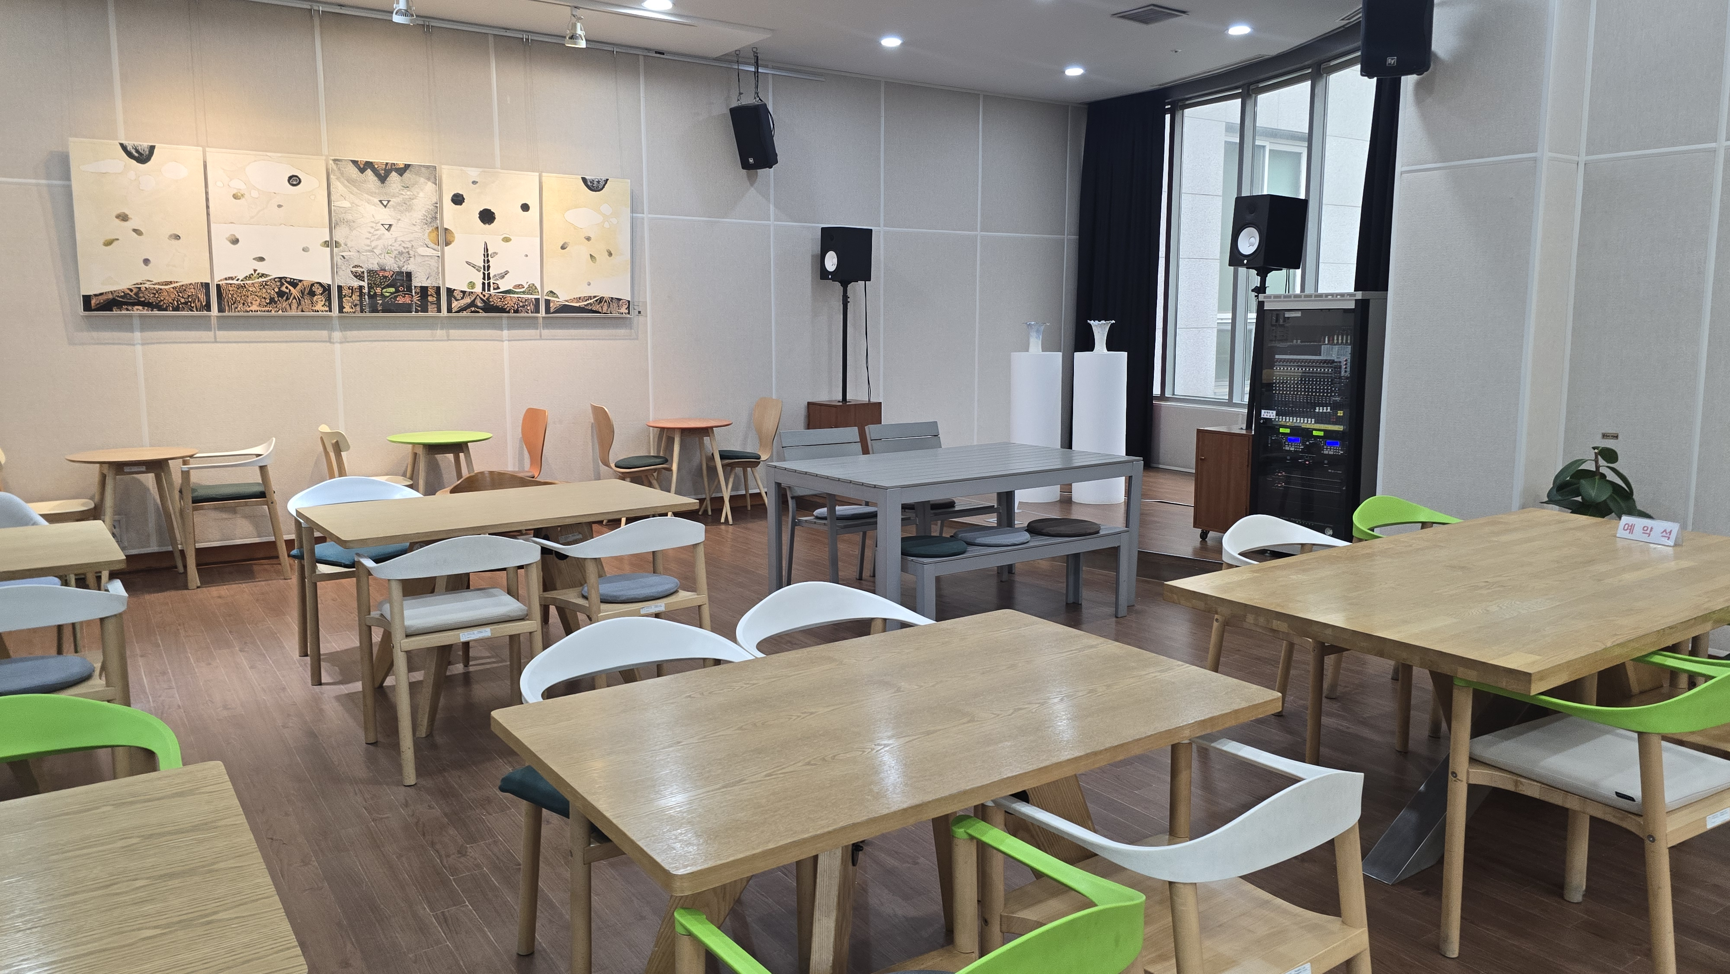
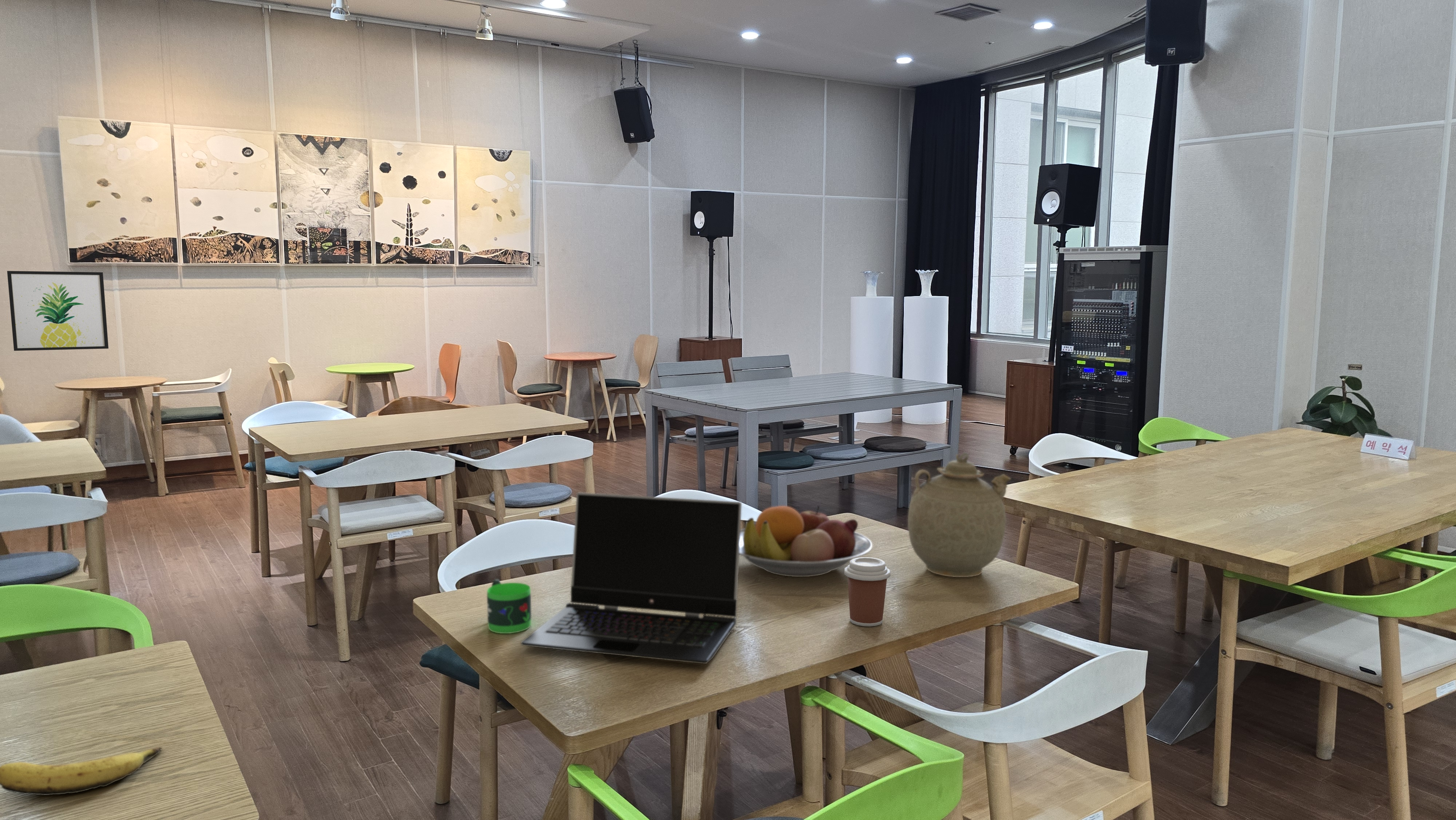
+ wall art (59, 311)
+ mug (505, 604)
+ coffee cup (867, 591)
+ fruit bowl (798, 536)
+ laptop computer (636, 573)
+ banana (83, 765)
+ teapot (958, 512)
